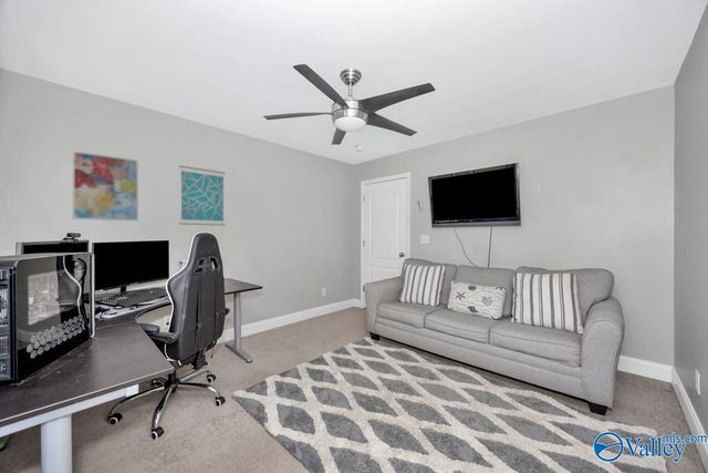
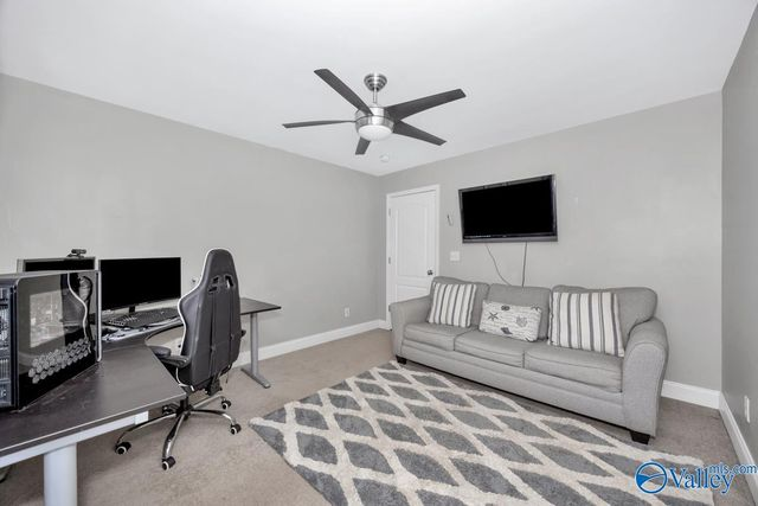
- wall art (202, 196)
- wall art (107, 187)
